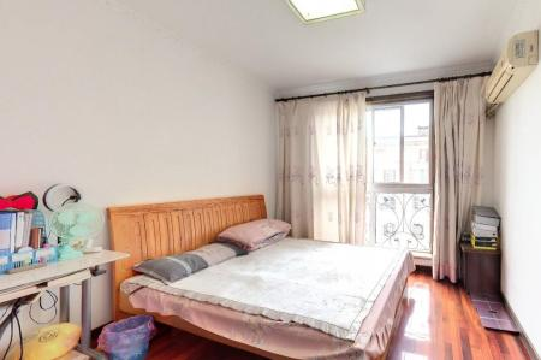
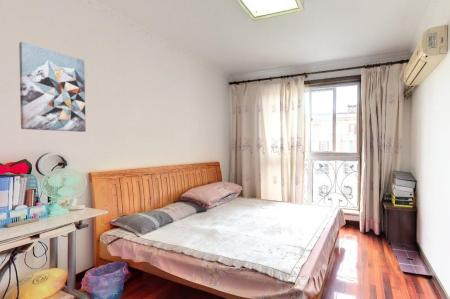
+ wall art (55, 91)
